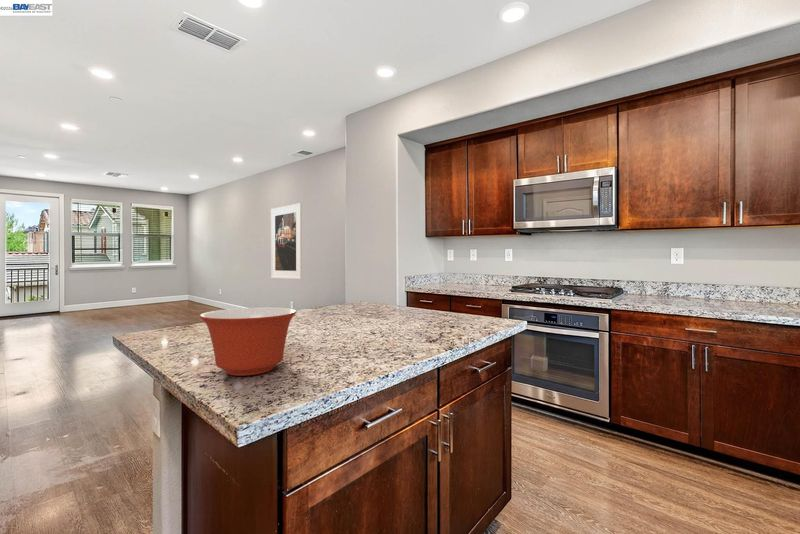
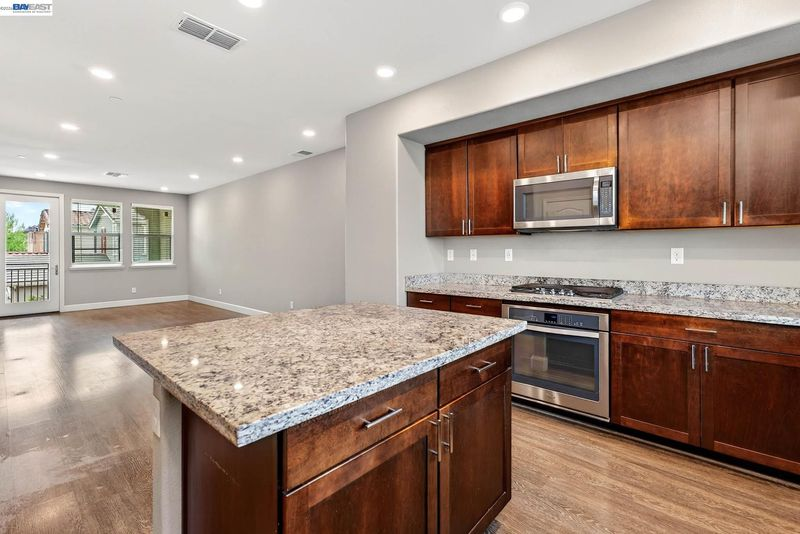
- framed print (285, 242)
- mixing bowl (250, 340)
